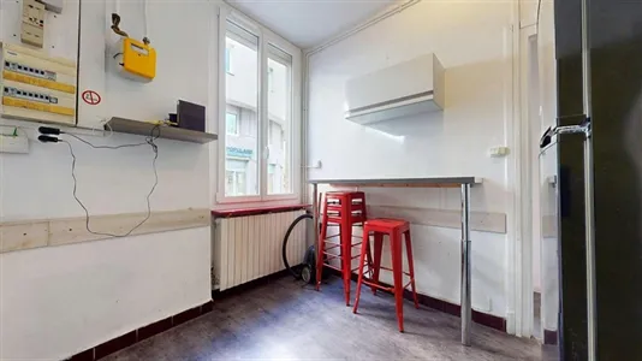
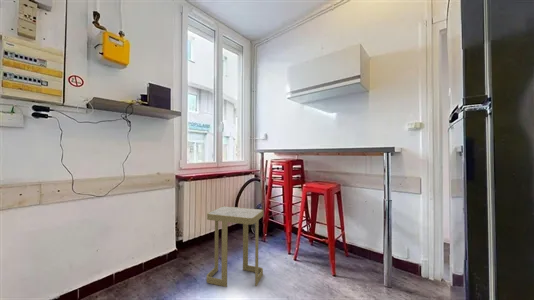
+ side table (243, 244)
